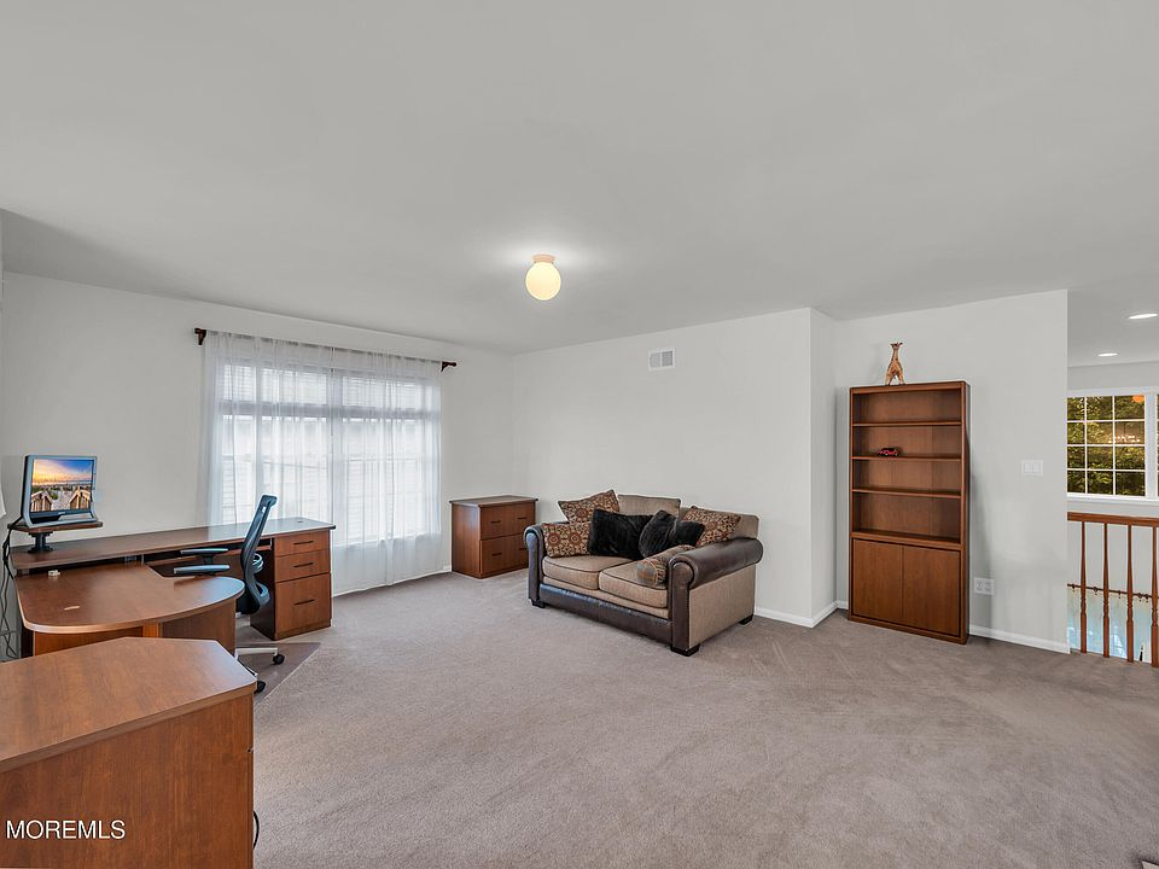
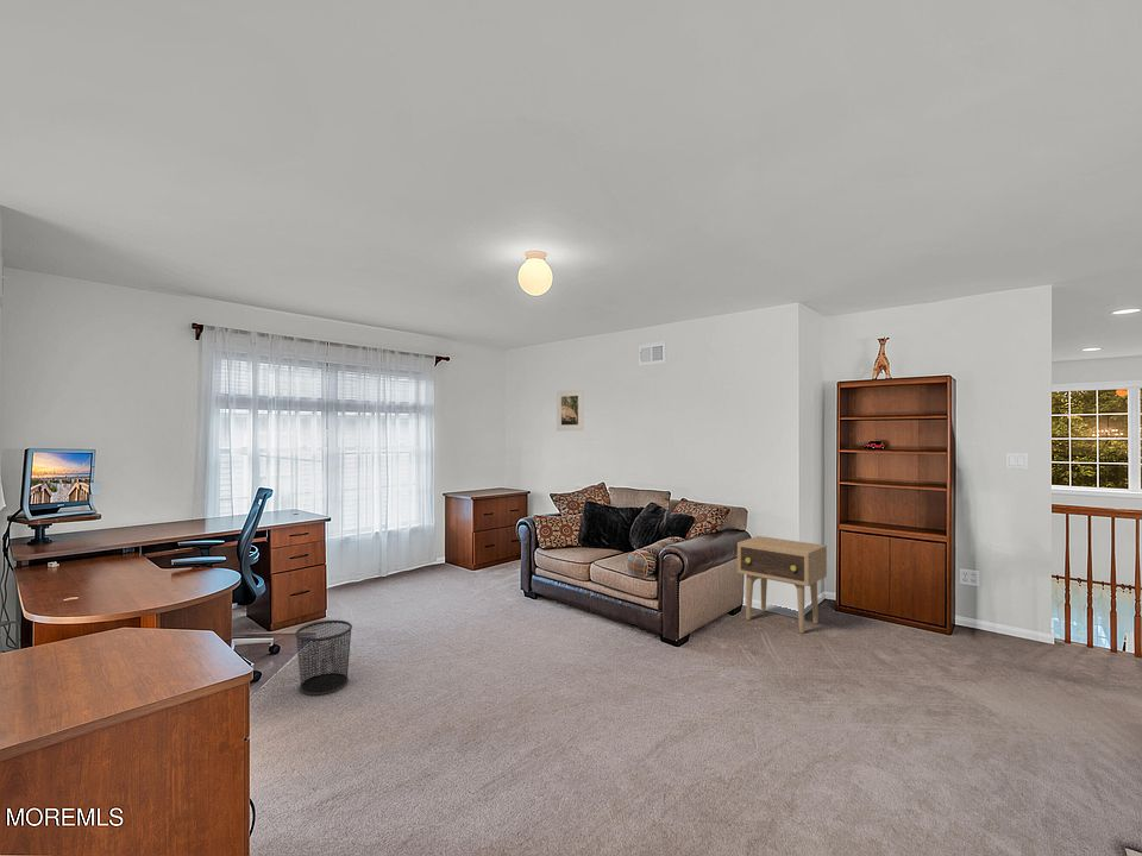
+ side table (782, 581)
+ waste bin (324, 656)
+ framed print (570, 410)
